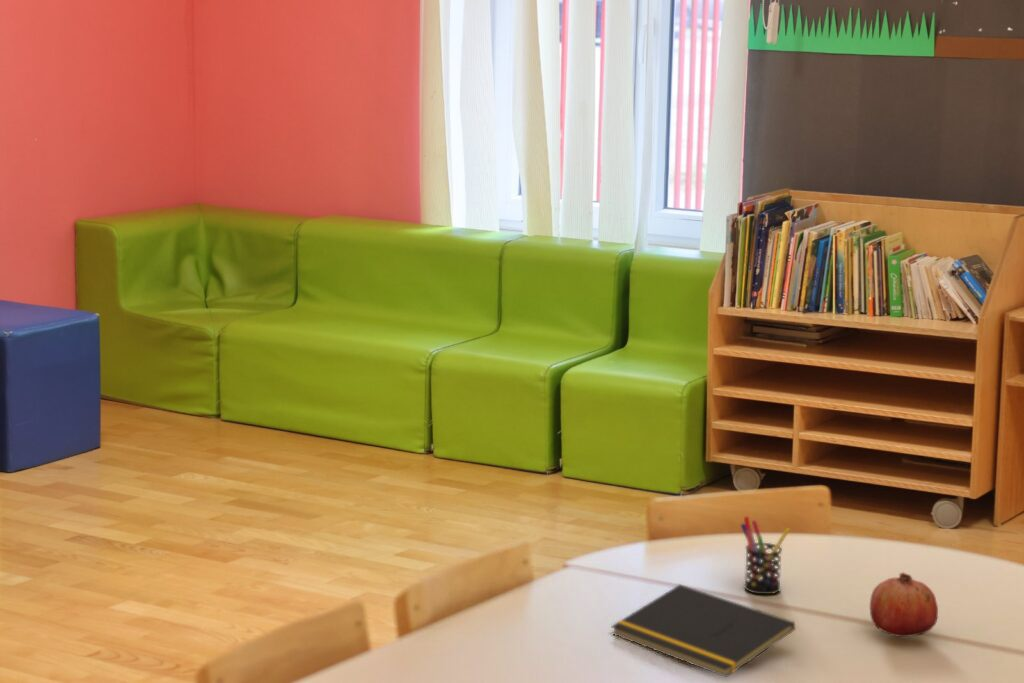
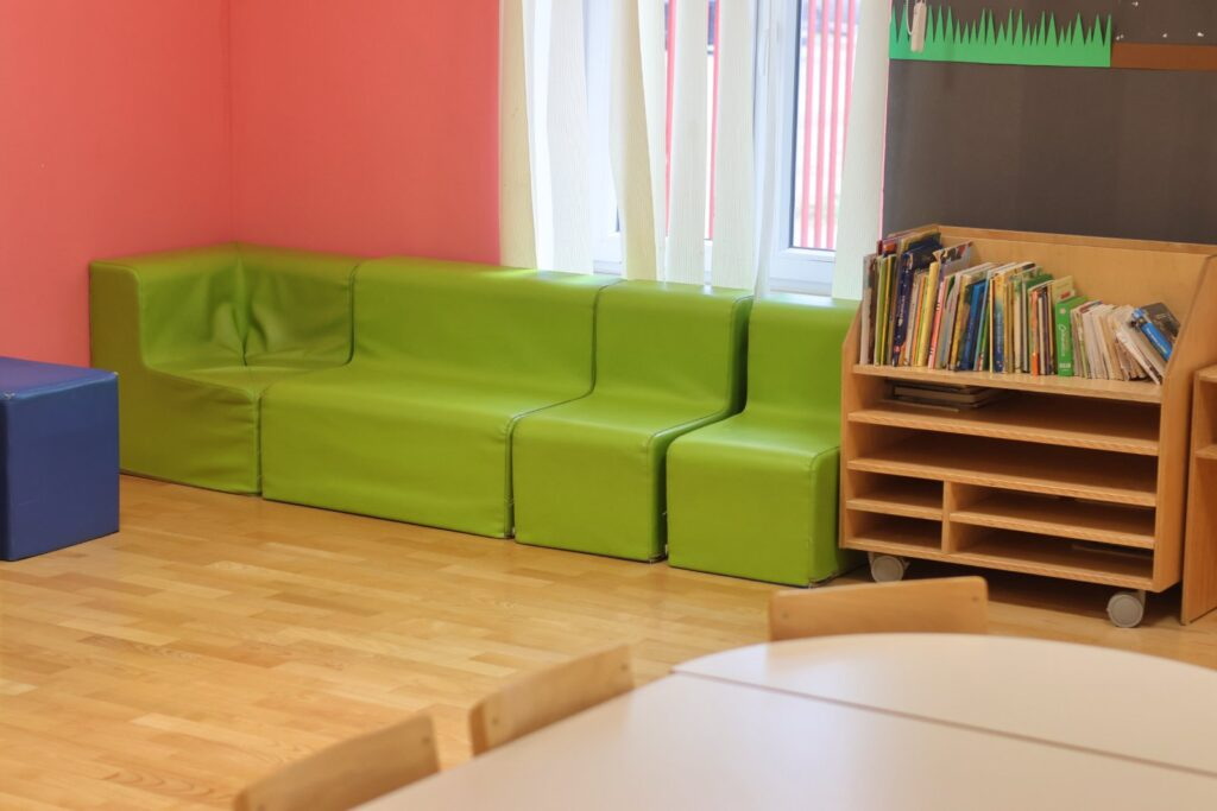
- fruit (903, 605)
- notepad (701, 628)
- pen holder (760, 554)
